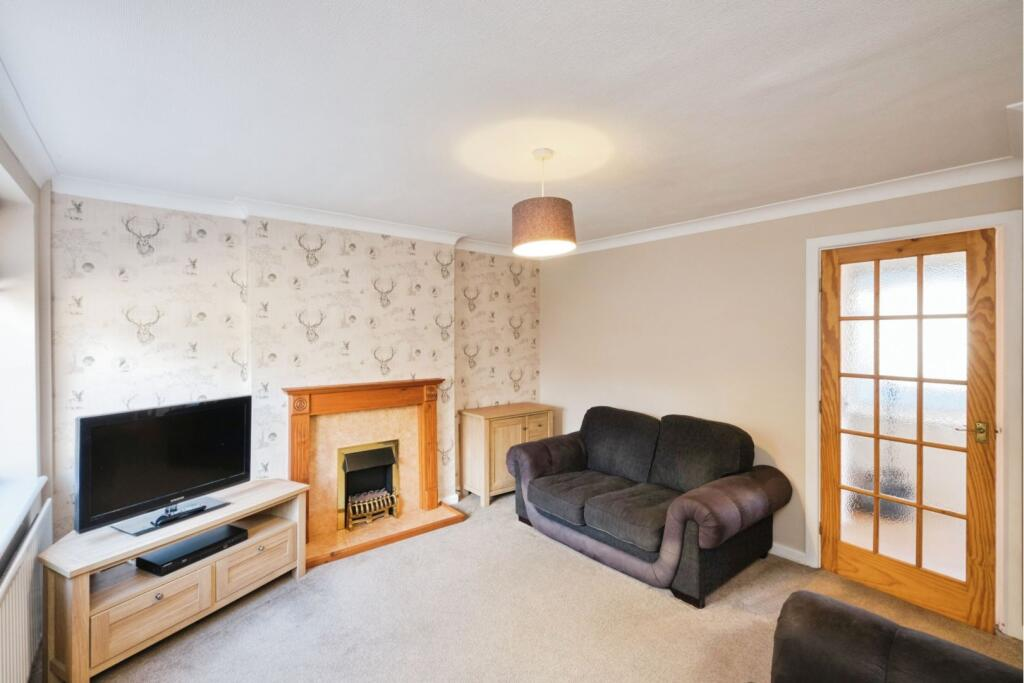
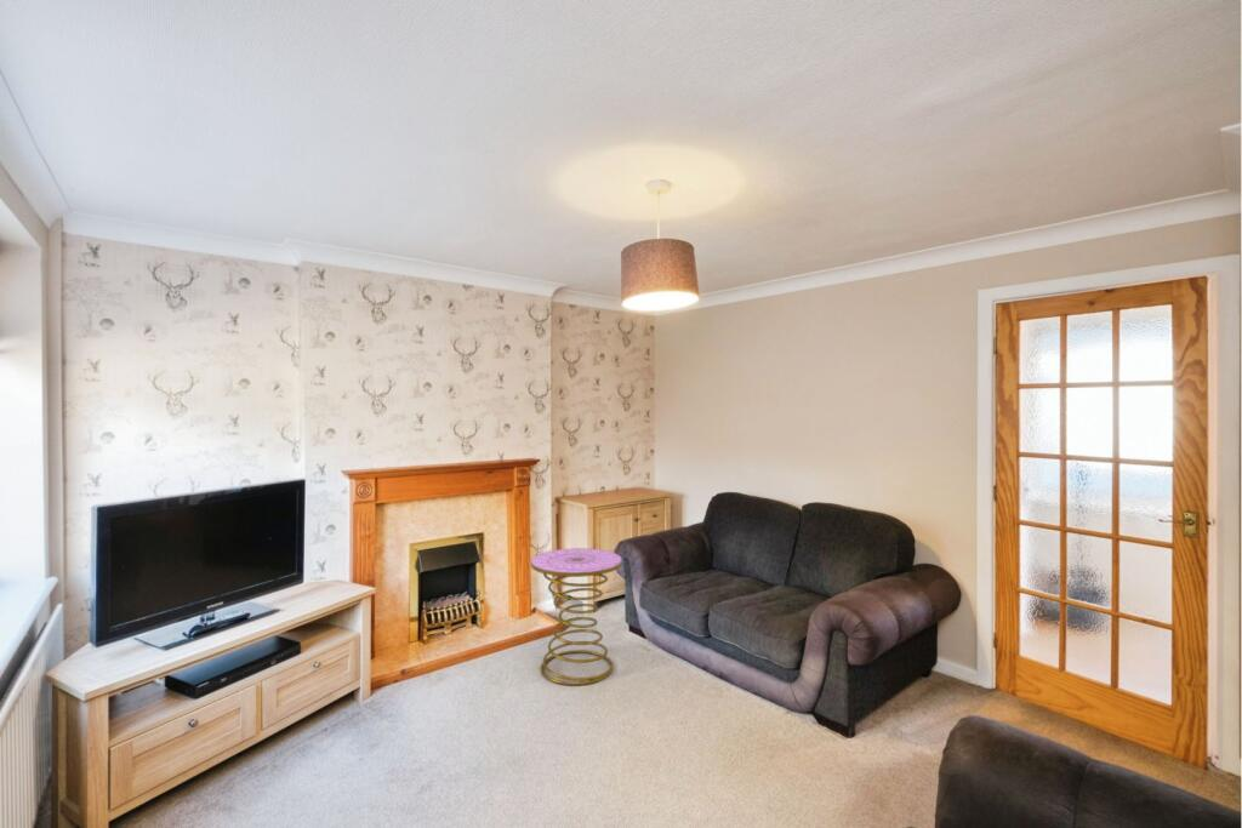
+ side table (576, 612)
